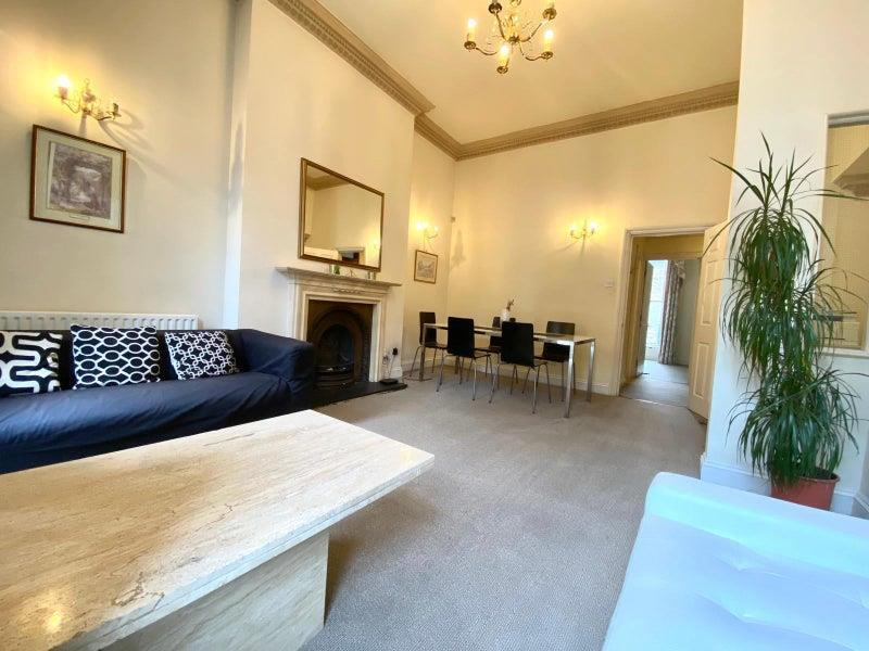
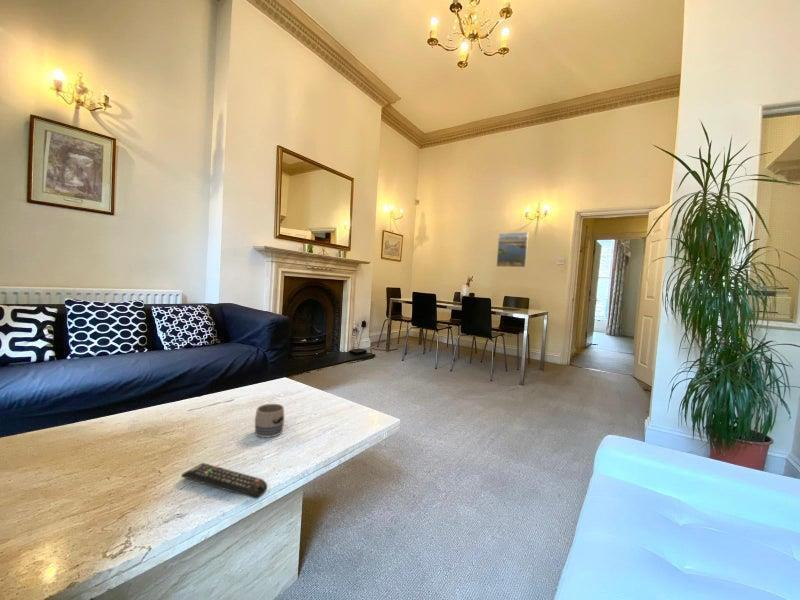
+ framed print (512, 250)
+ mug (272, 418)
+ remote control (223, 480)
